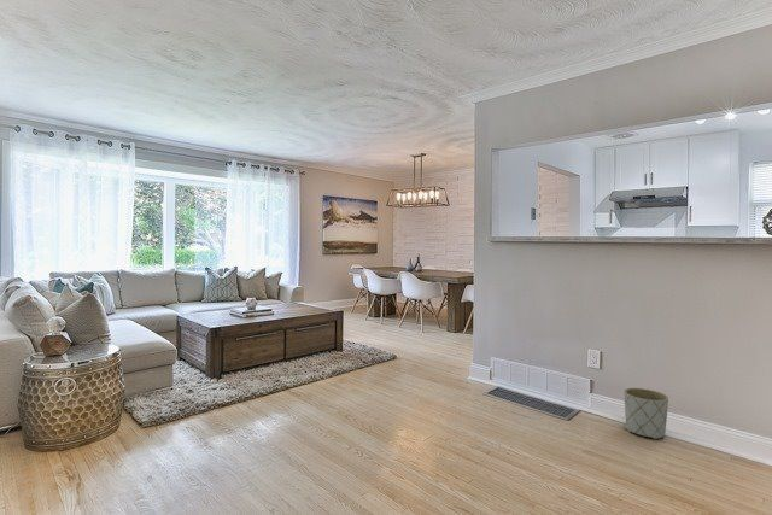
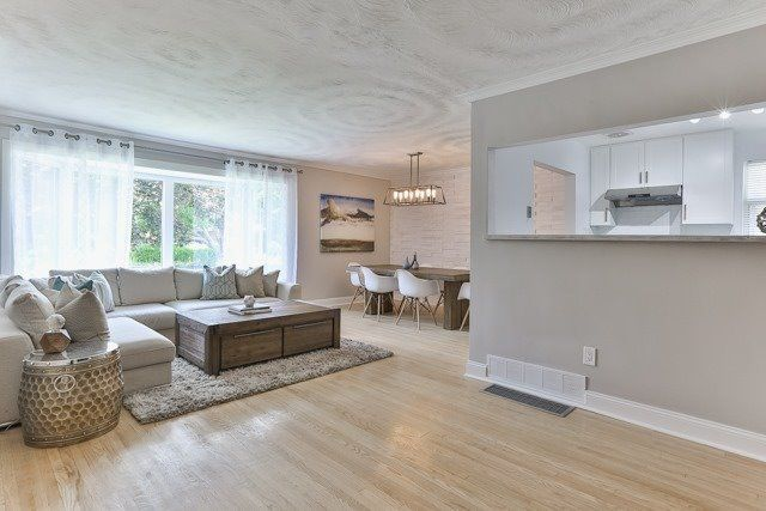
- planter (645, 412)
